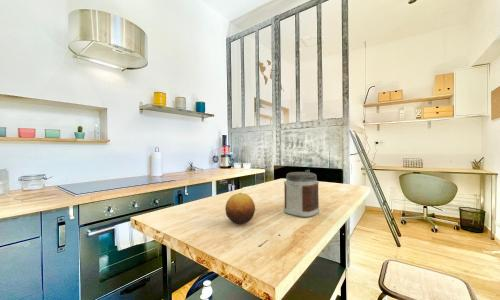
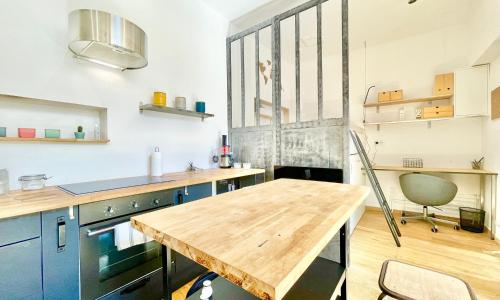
- fruit (240, 208)
- jar (301, 192)
